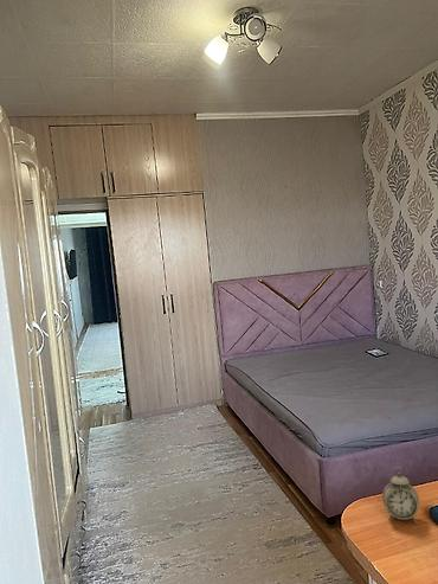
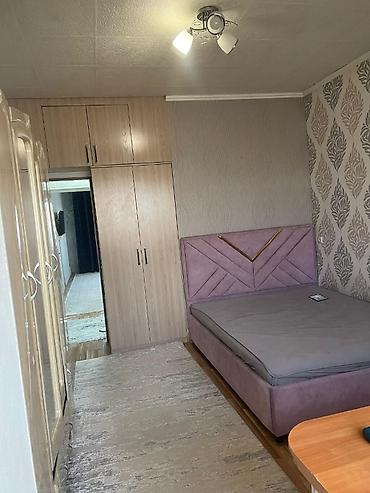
- alarm clock (400, 493)
